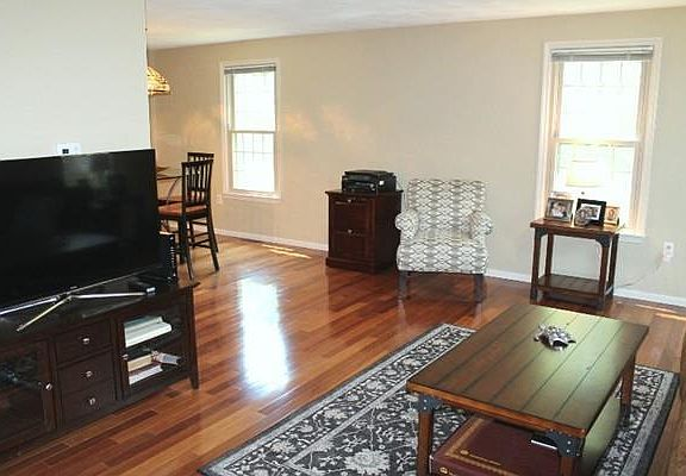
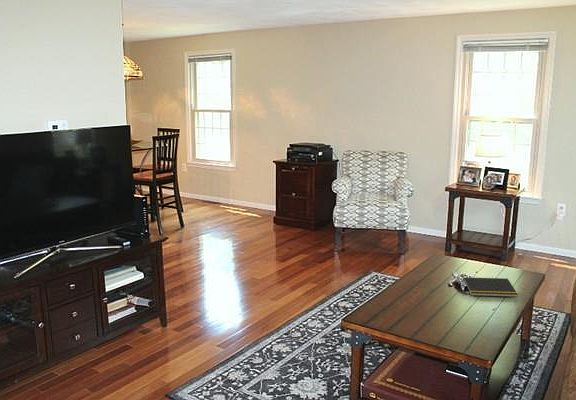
+ notepad (489, 286)
